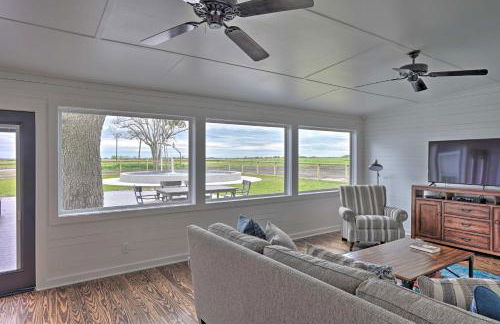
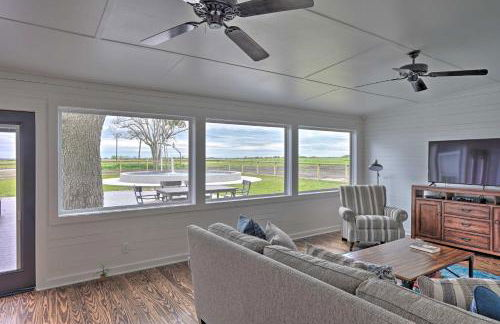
+ potted plant (102, 268)
